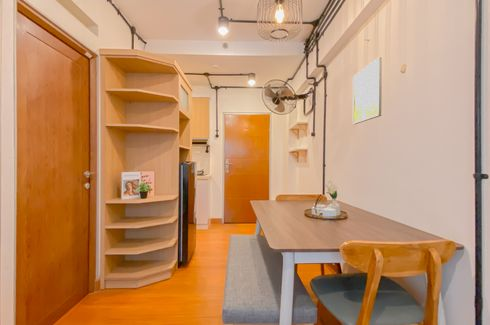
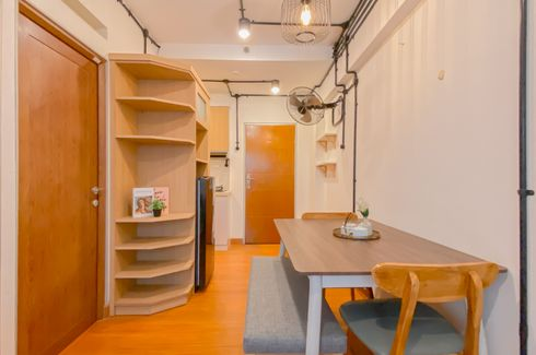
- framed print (365, 94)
